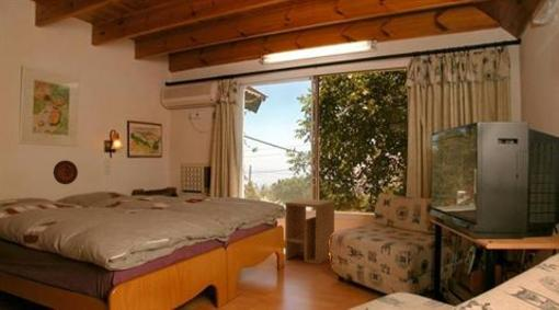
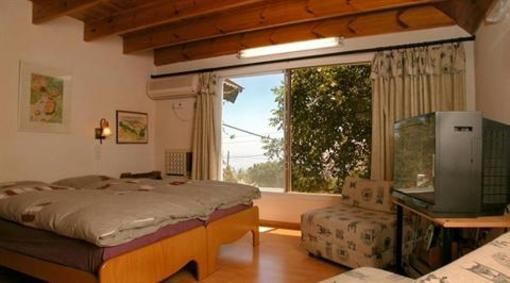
- decorative plate (65, 172)
- side table (310, 229)
